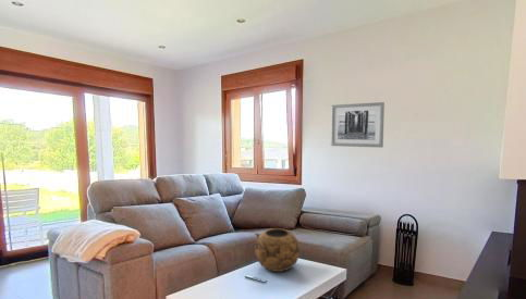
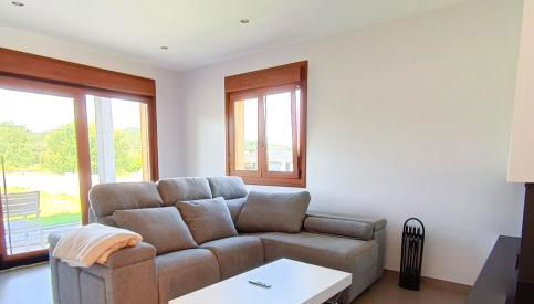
- wall art (355, 125)
- decorative bowl (277, 249)
